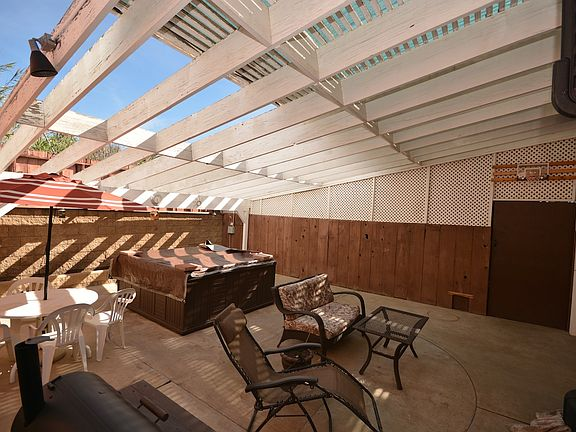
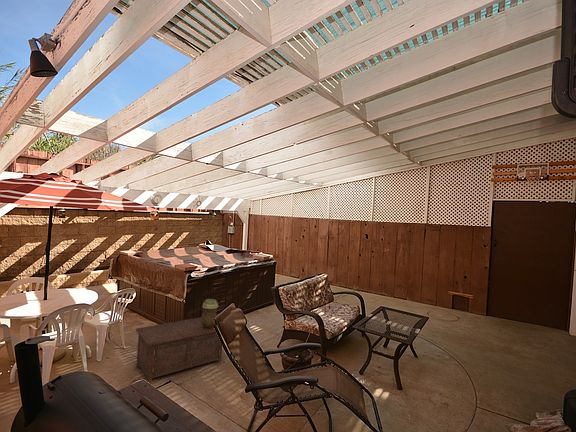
+ cabinet (181, 346)
+ decorative urn (209, 313)
